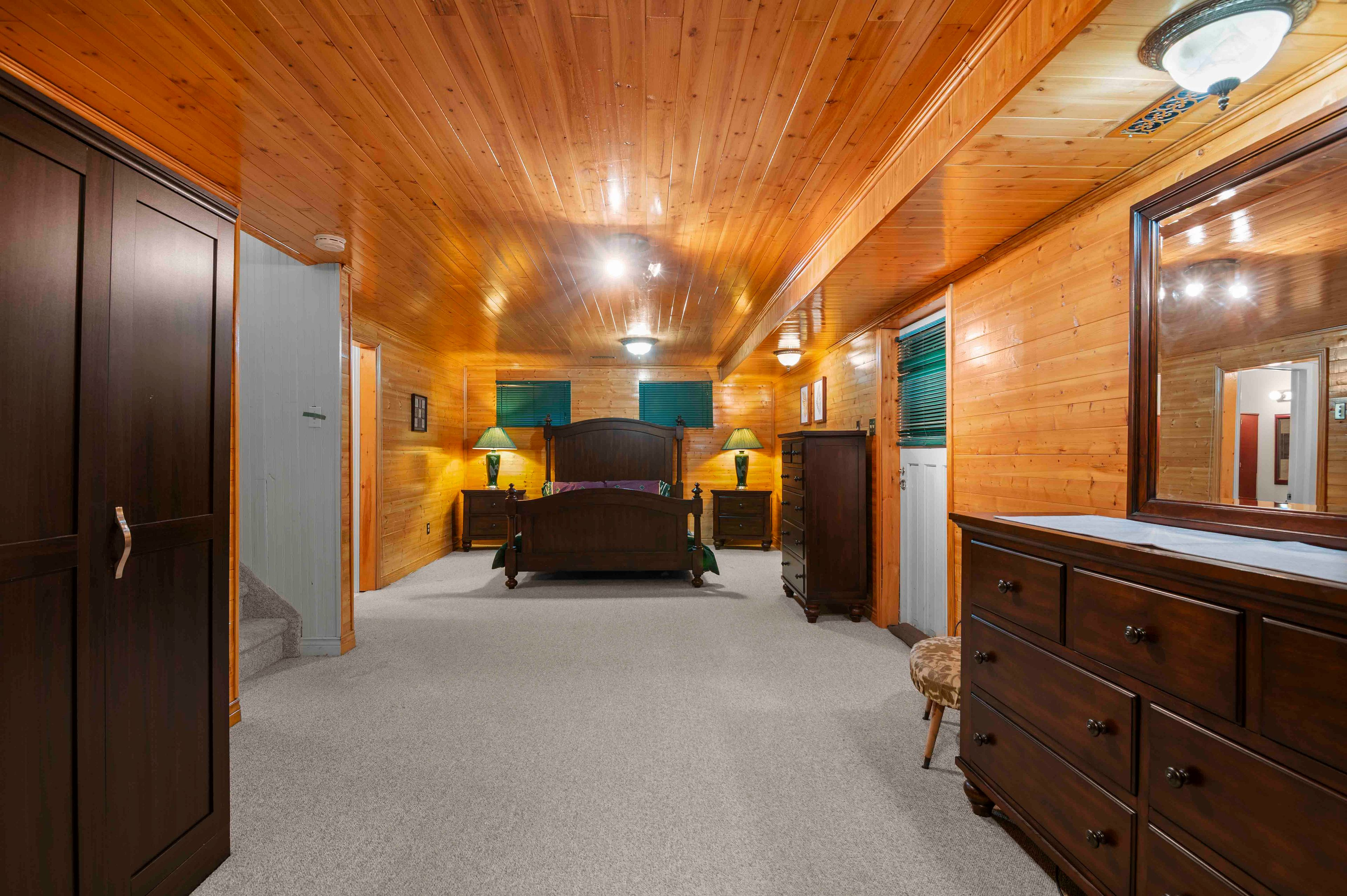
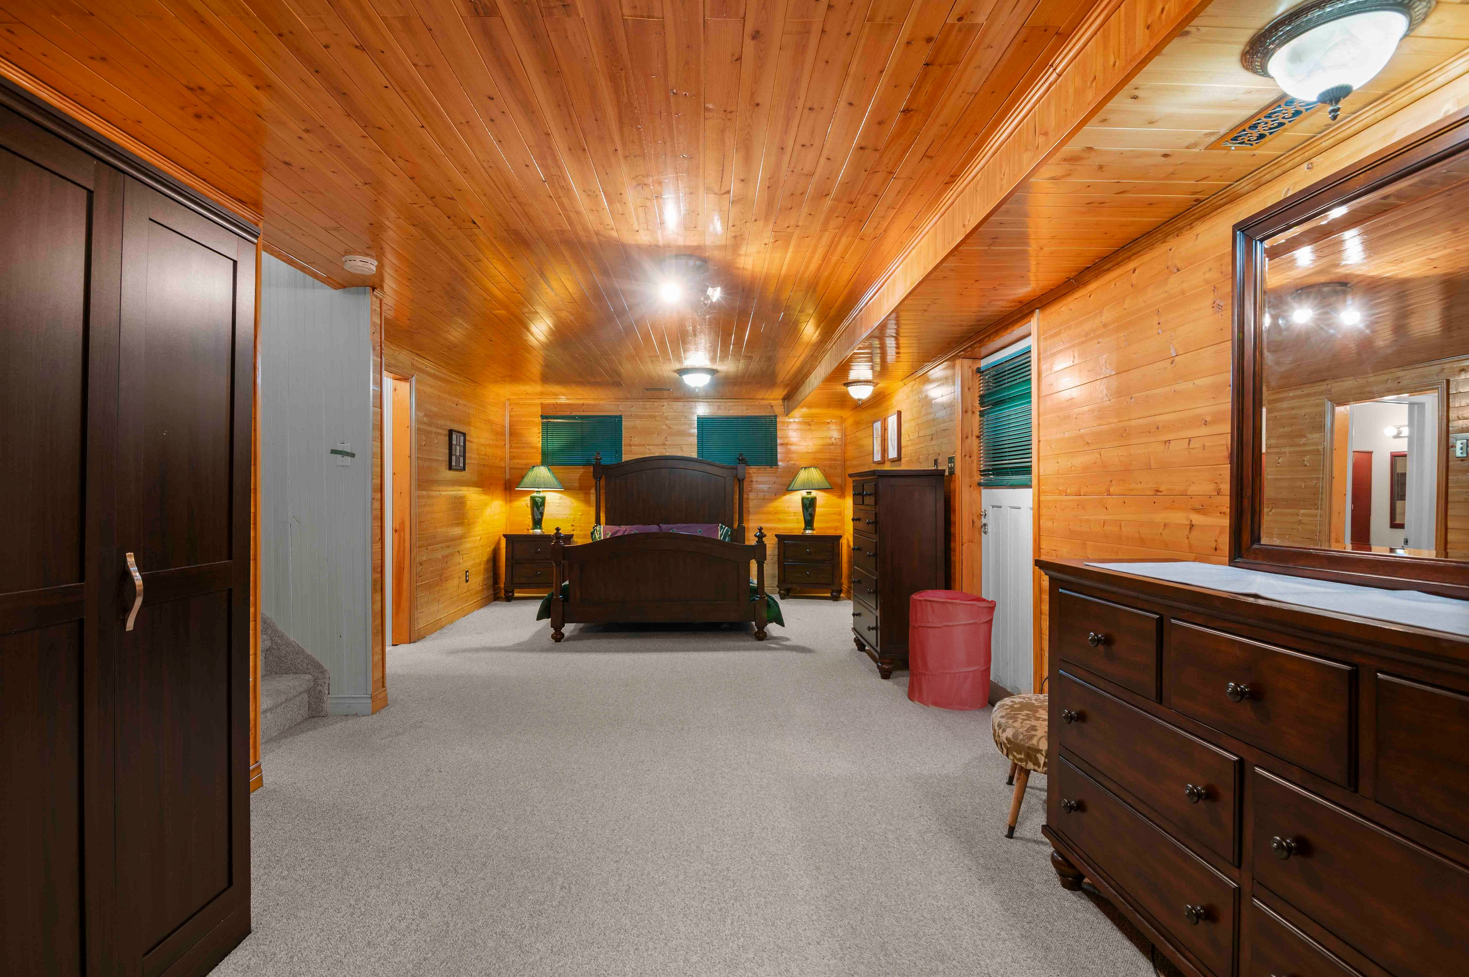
+ laundry hamper (951, 646)
